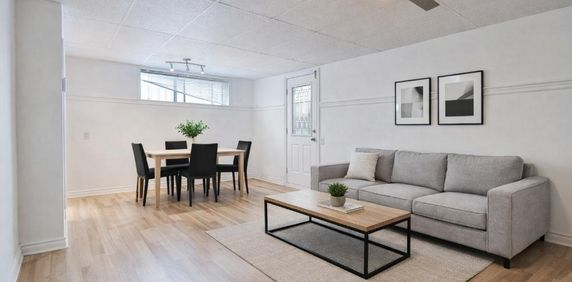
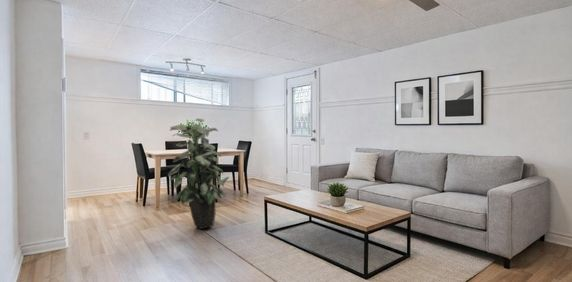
+ indoor plant (198, 173)
